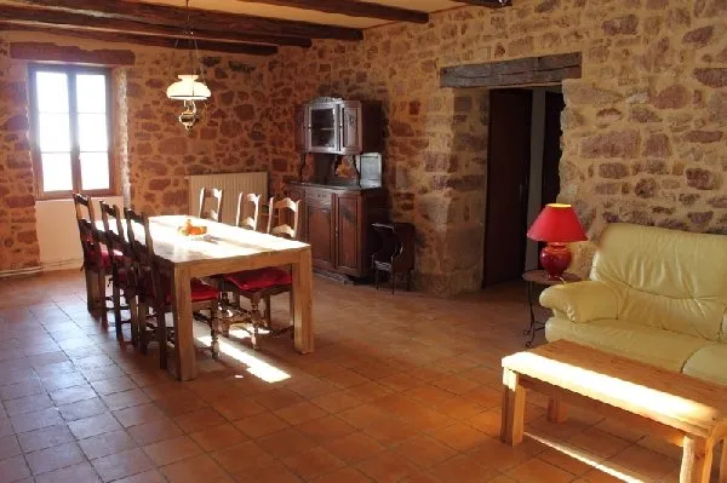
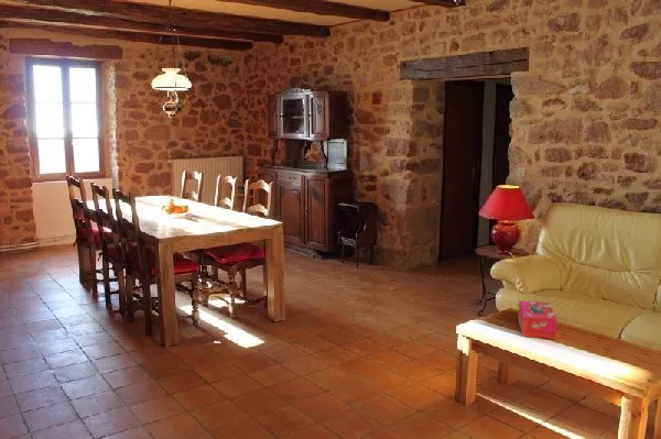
+ tissue box (535, 318)
